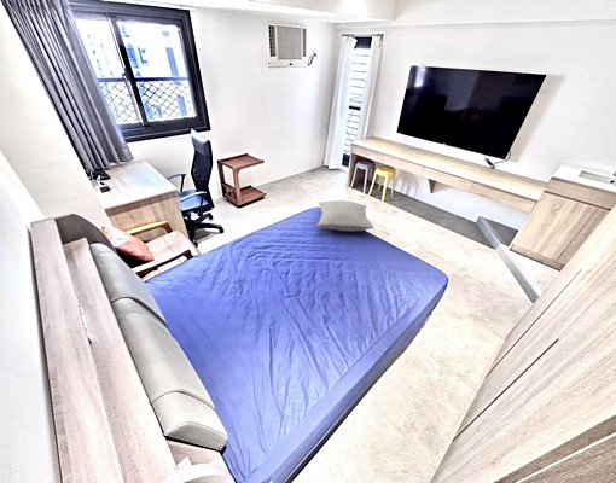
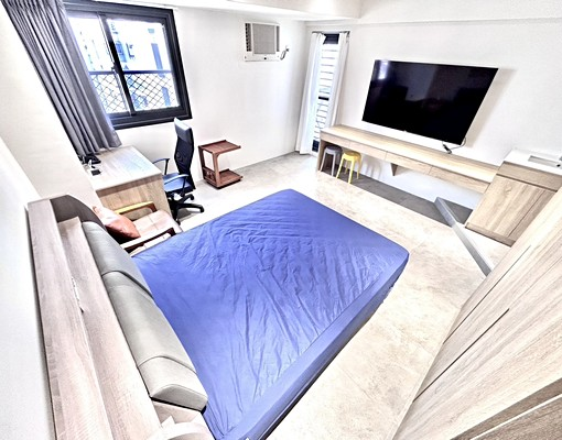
- pillow (343, 214)
